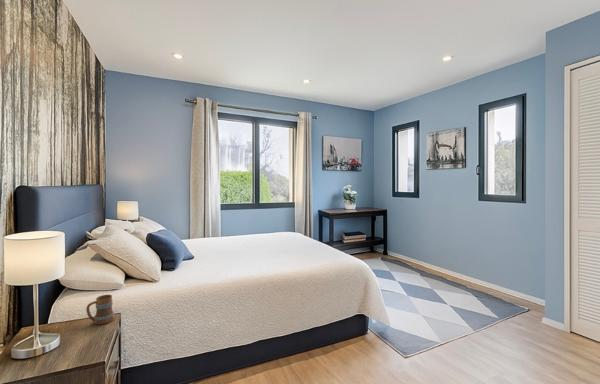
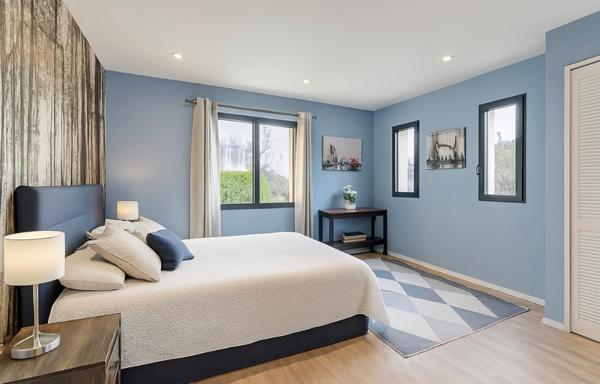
- mug (100, 309)
